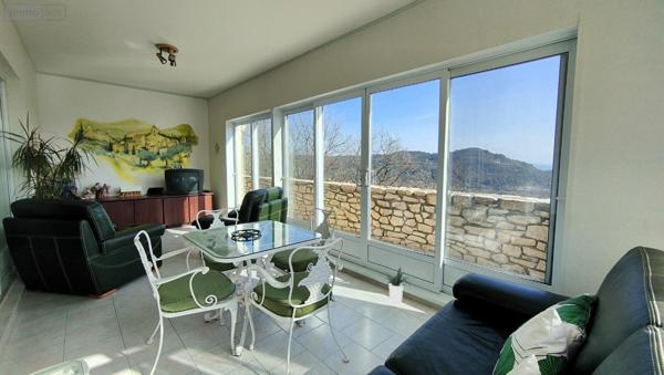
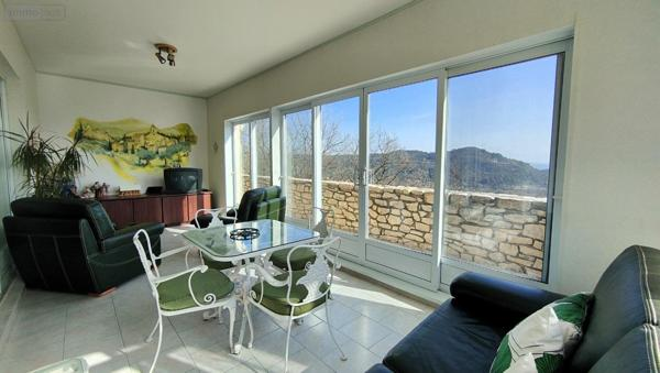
- potted plant (396, 287)
